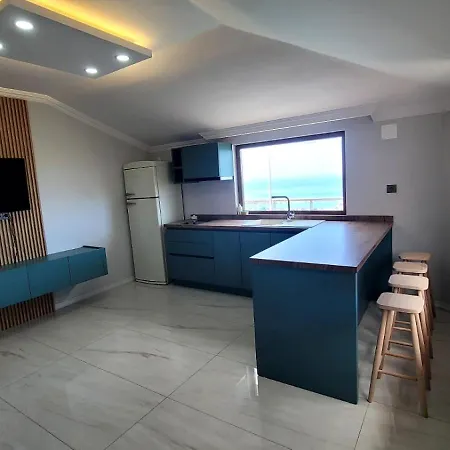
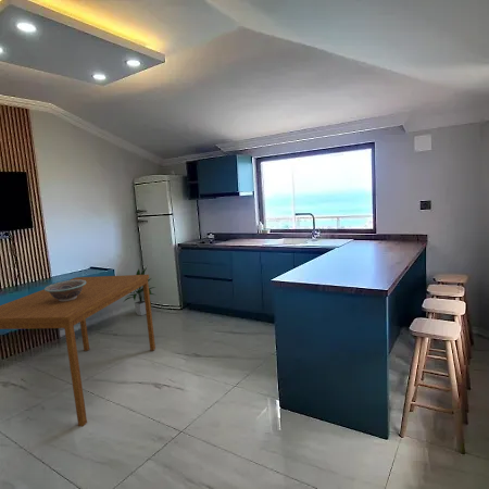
+ decorative bowl (66, 291)
+ dining table (82, 335)
+ indoor plant (139, 291)
